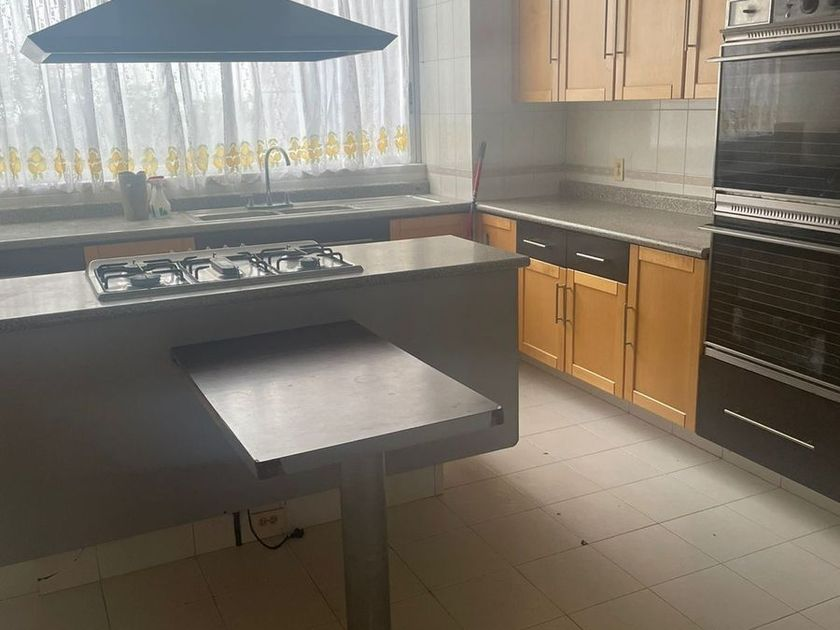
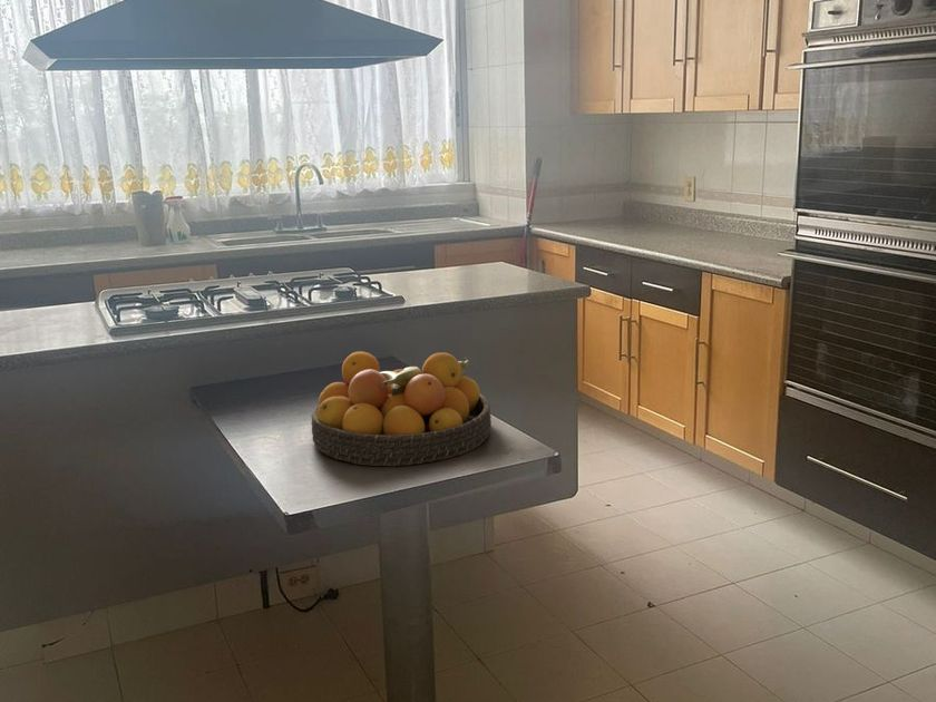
+ fruit bowl (400, 396)
